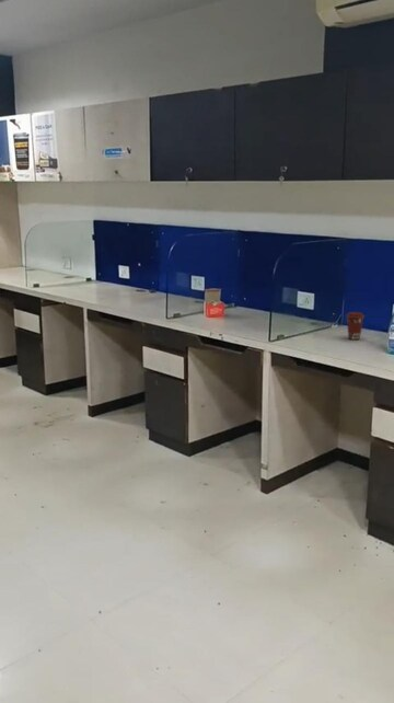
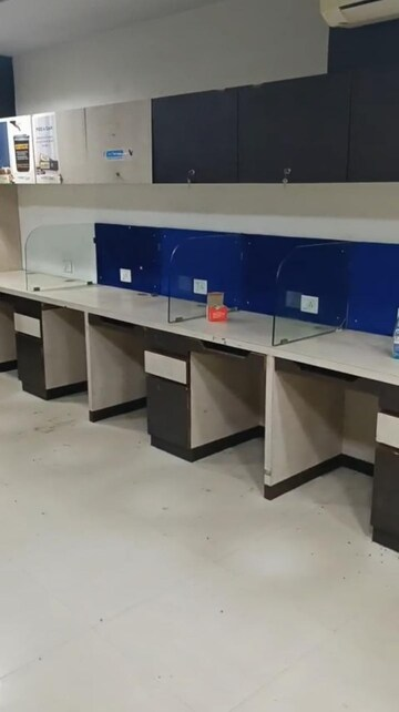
- coffee cup (355, 325)
